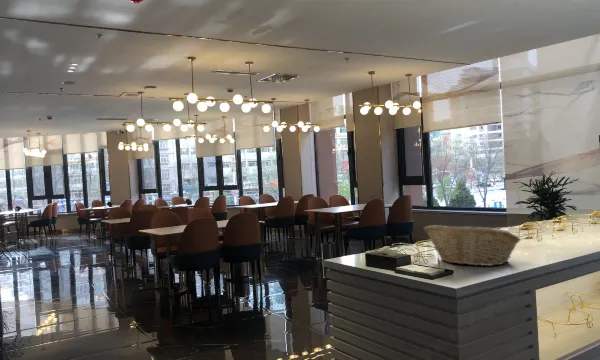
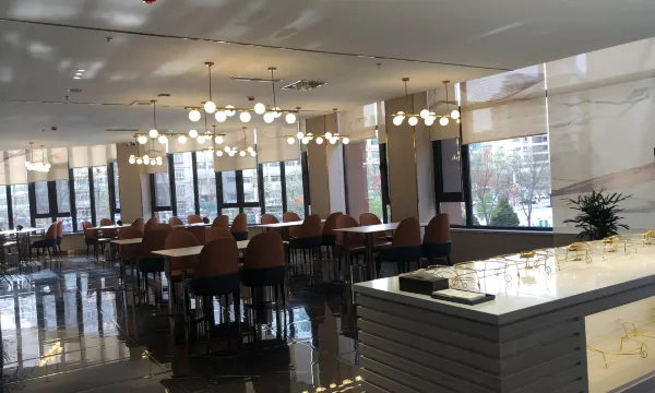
- fruit basket (470, 241)
